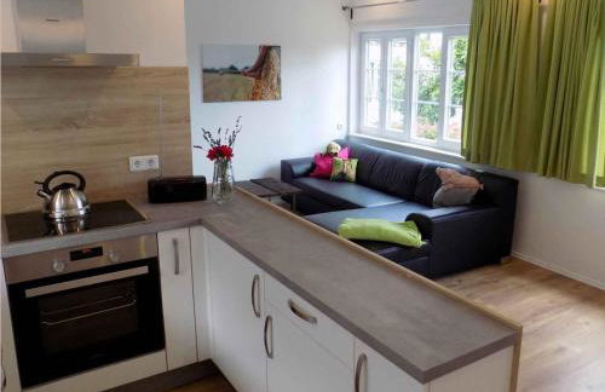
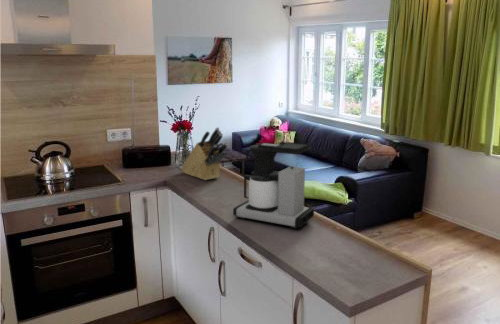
+ coffee maker (273, 182)
+ knife block (203, 151)
